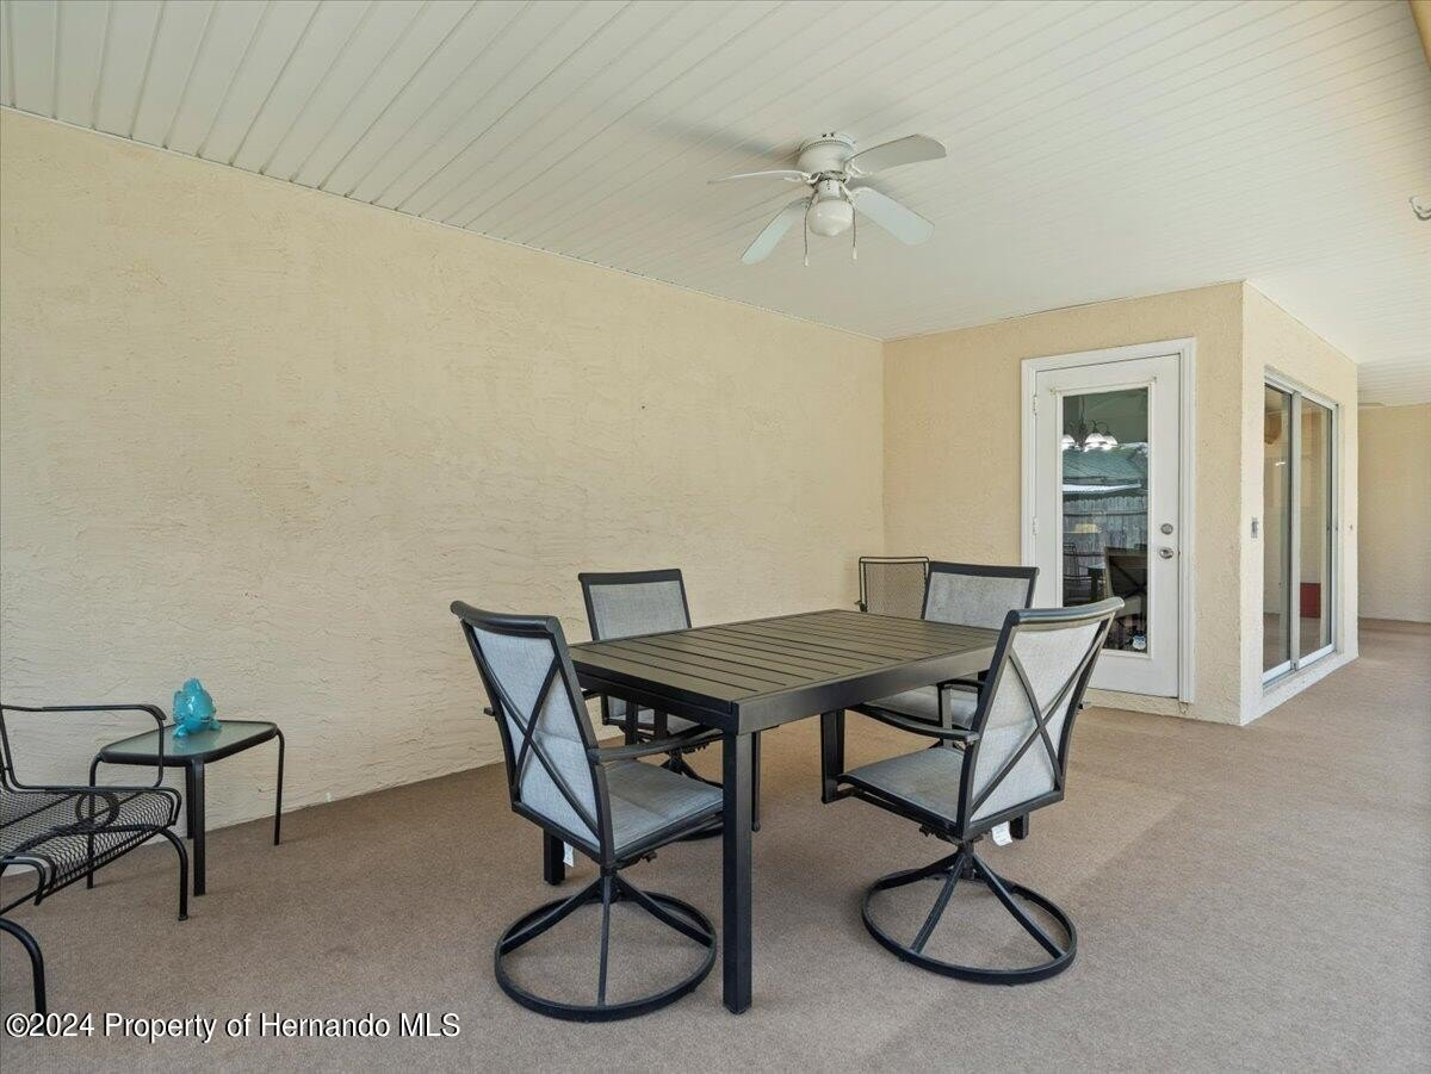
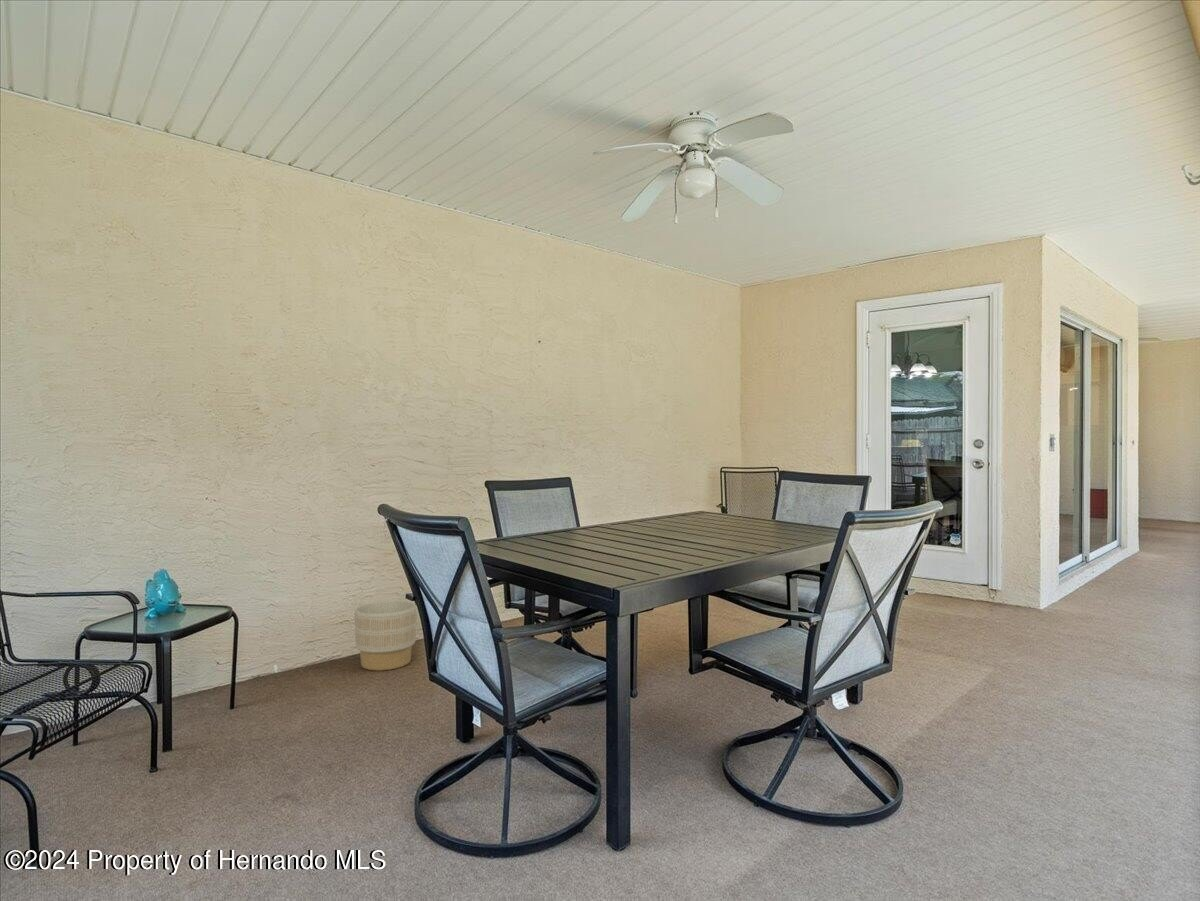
+ planter (386, 634)
